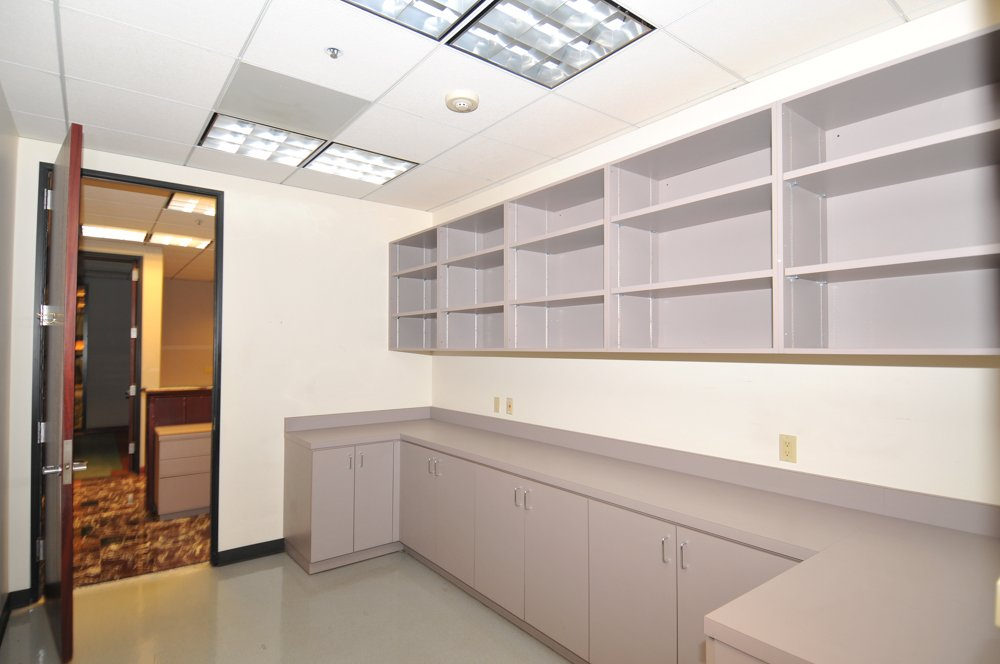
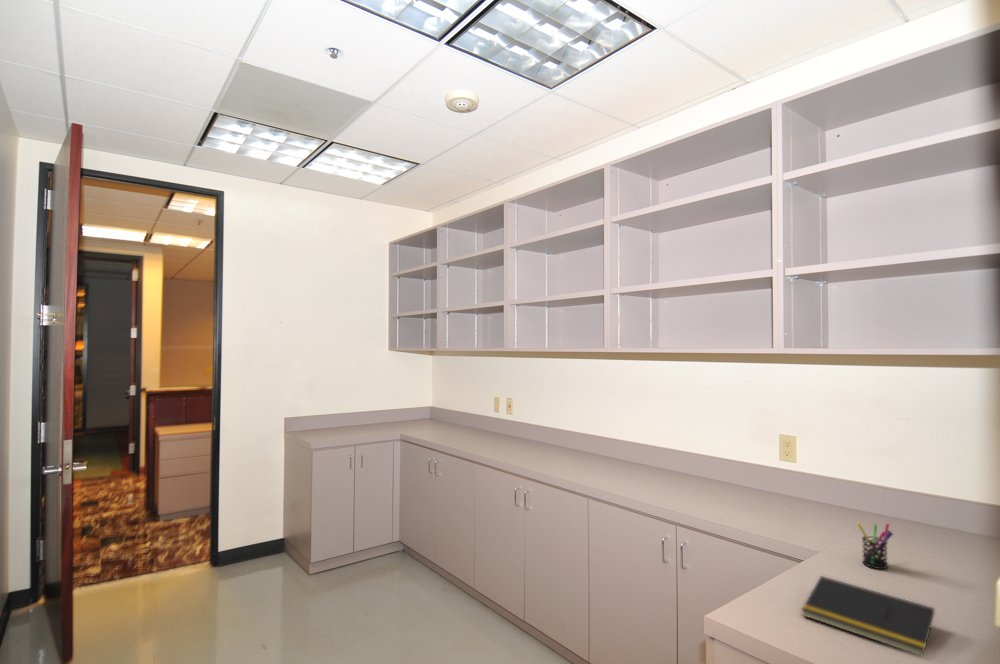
+ pen holder (876, 542)
+ notepad (866, 611)
